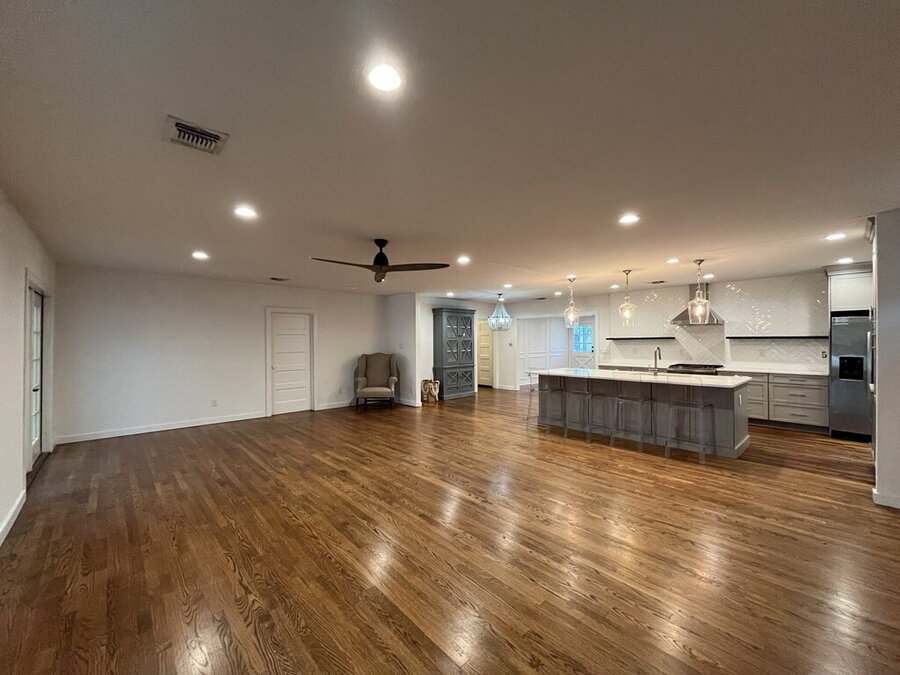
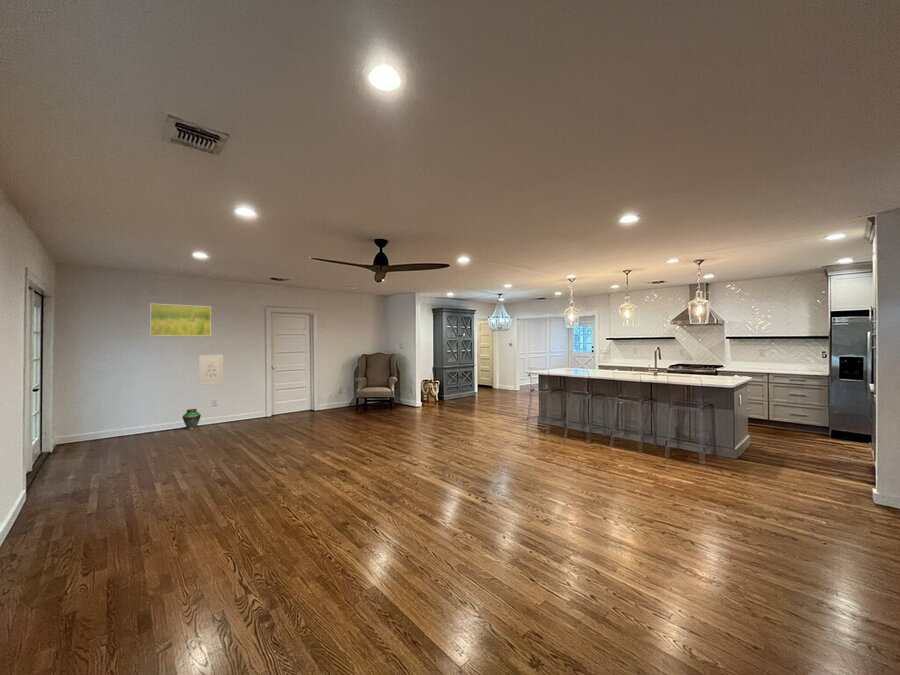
+ vase (191, 418)
+ wall art (211, 369)
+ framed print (181, 320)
